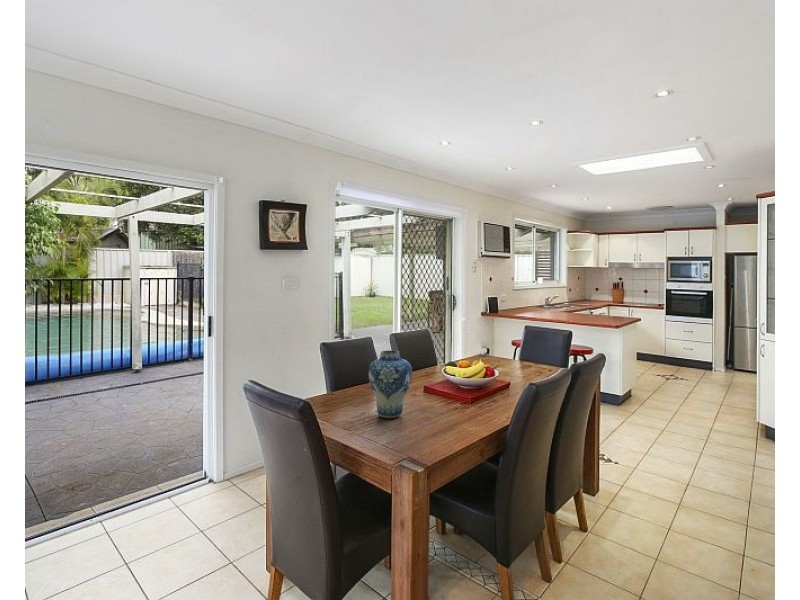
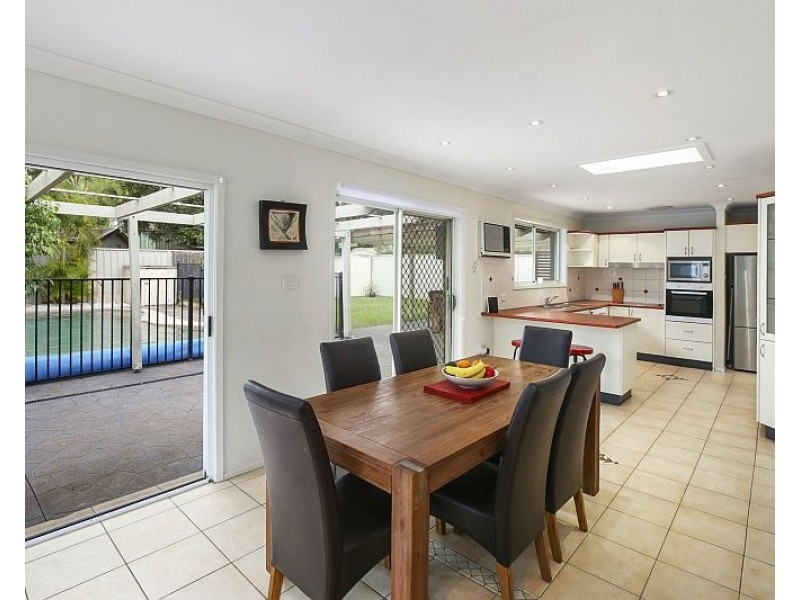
- vase (390, 383)
